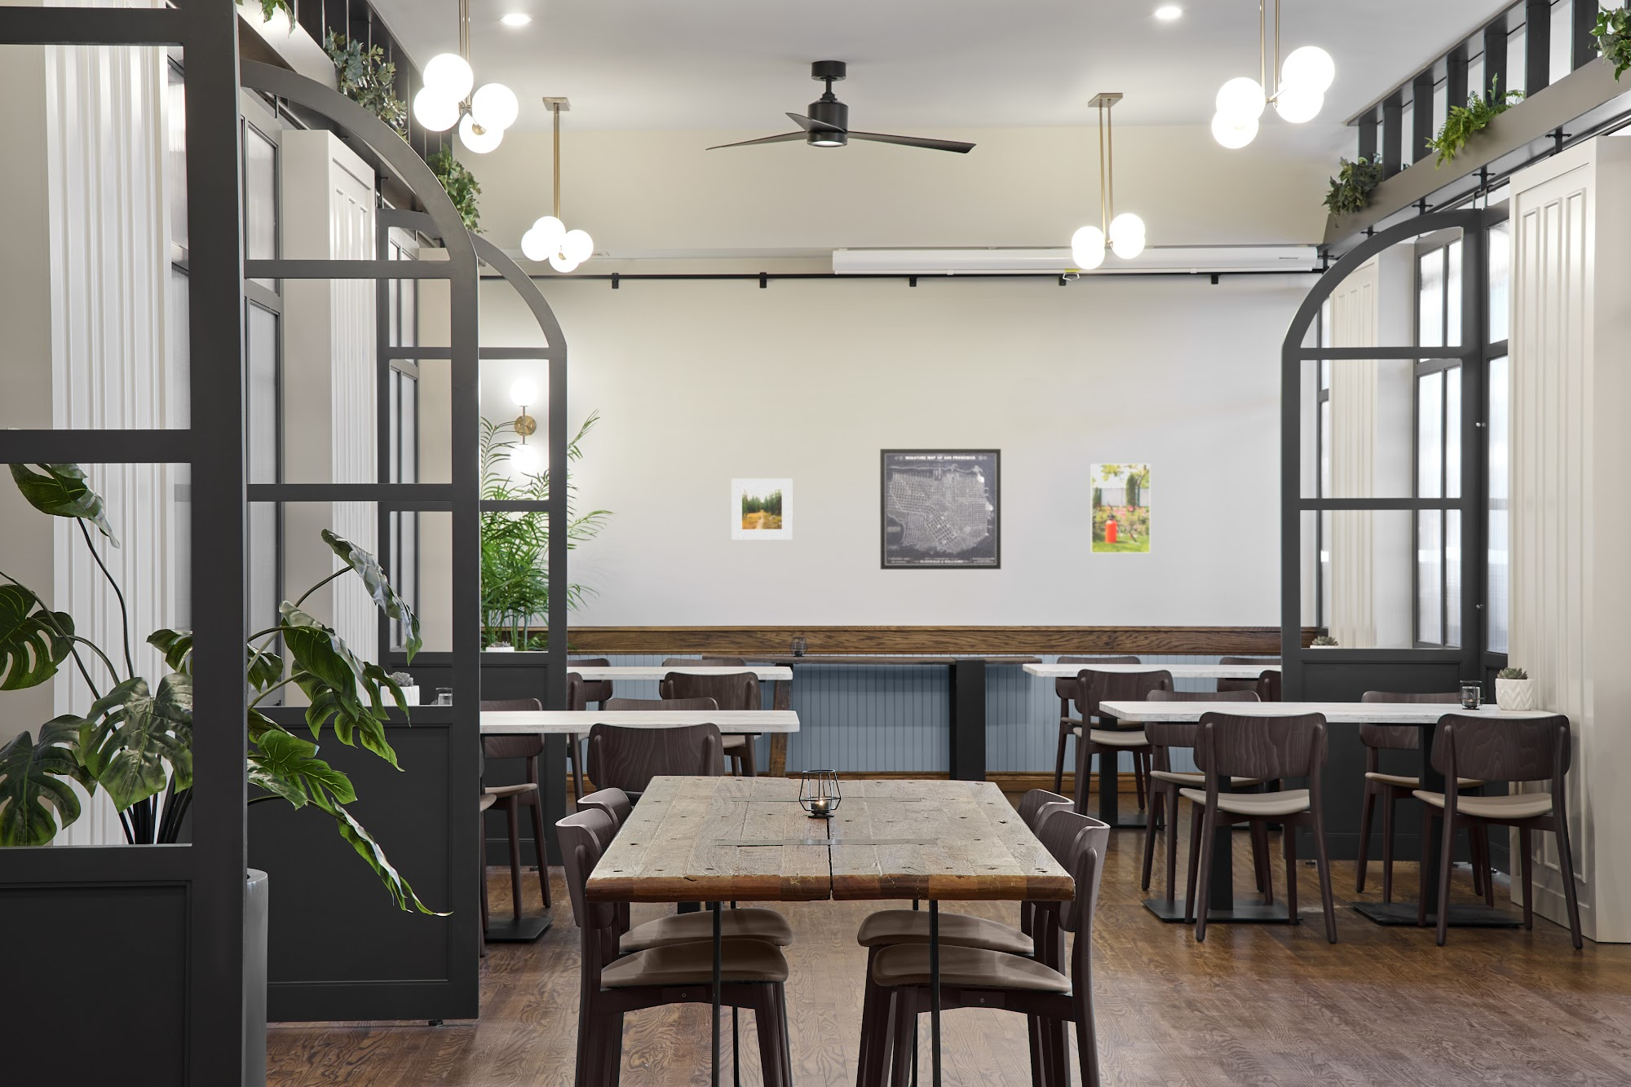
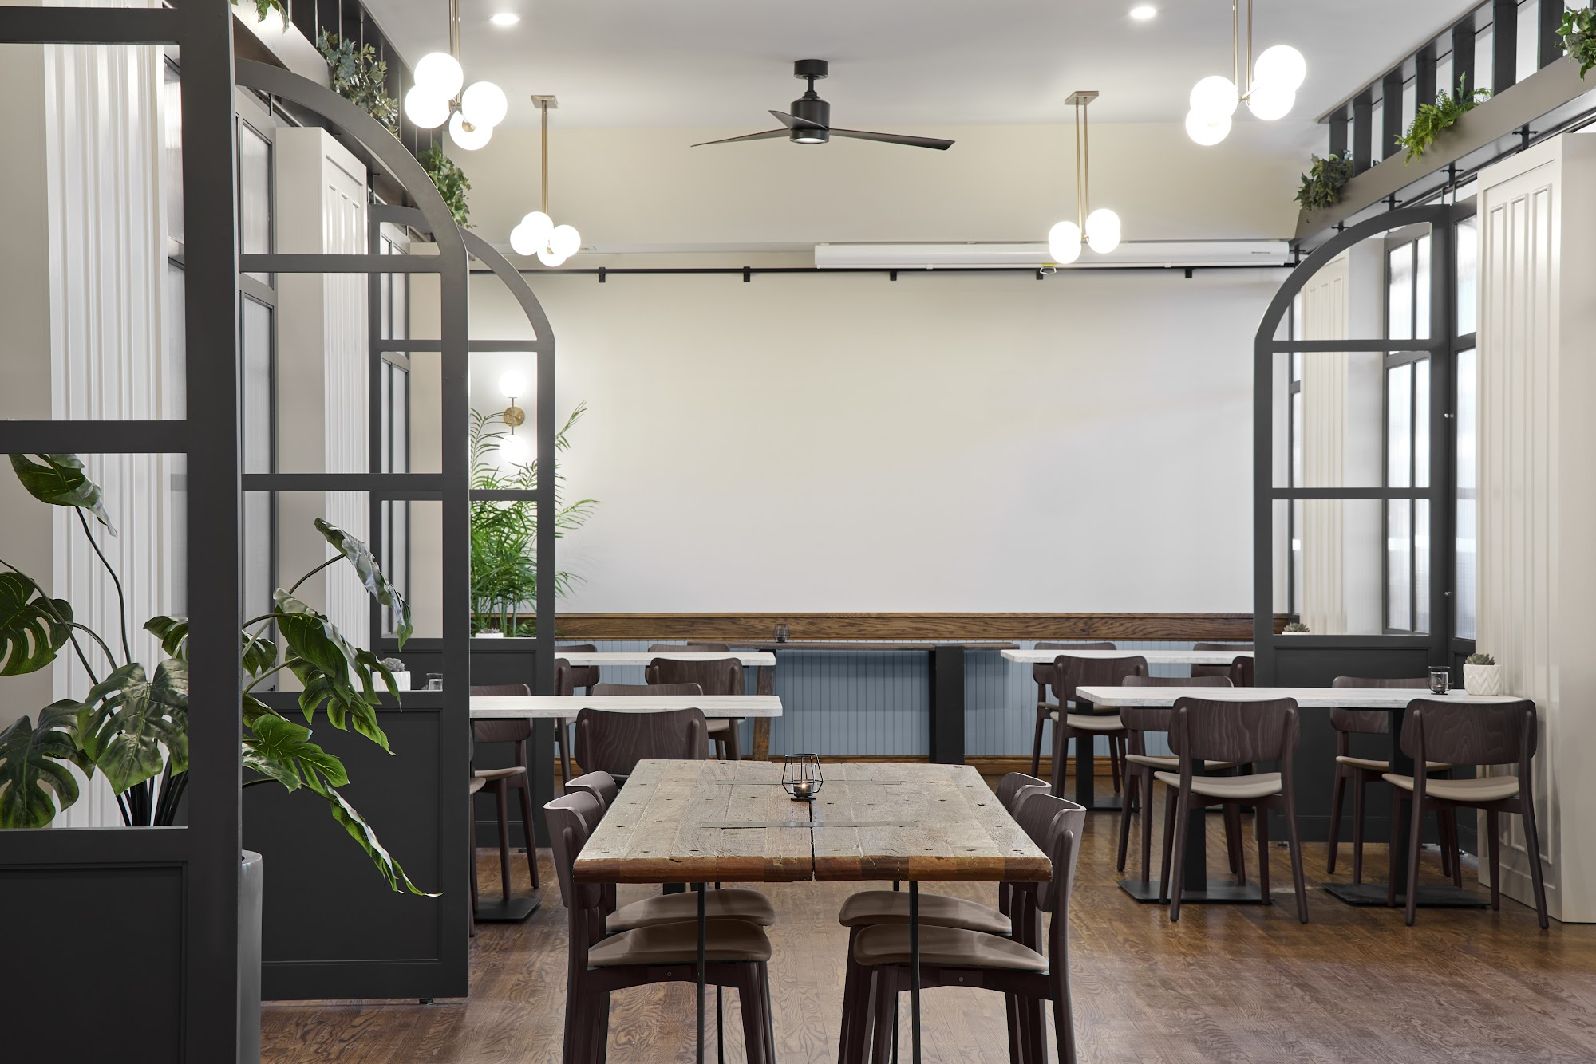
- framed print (1120, 508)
- wall art (940, 508)
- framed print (762, 508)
